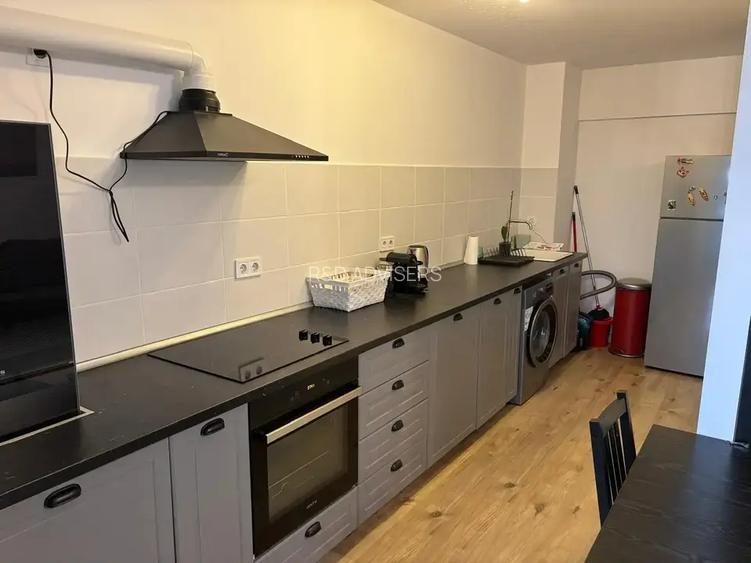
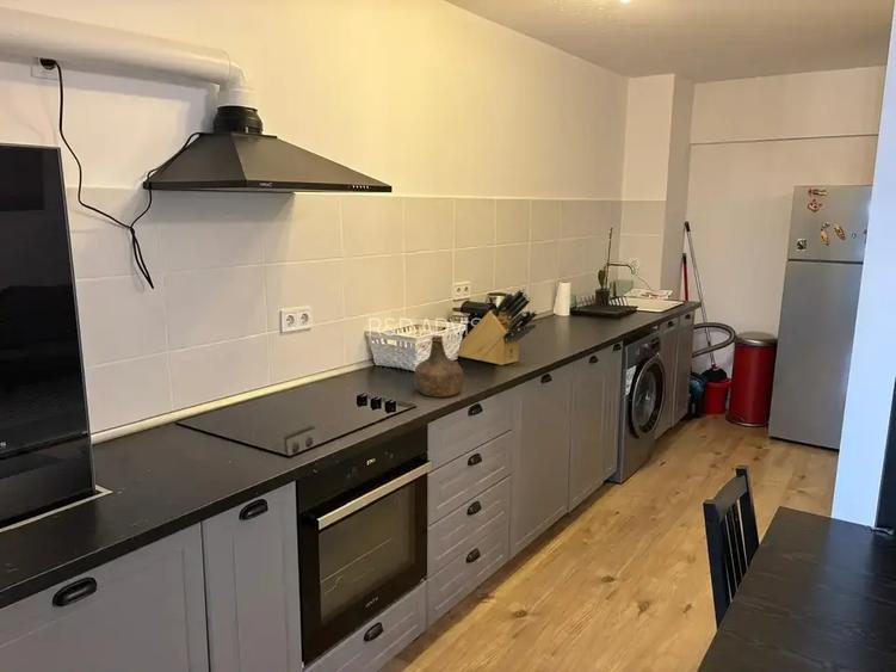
+ bottle (438, 364)
+ knife block (495, 323)
